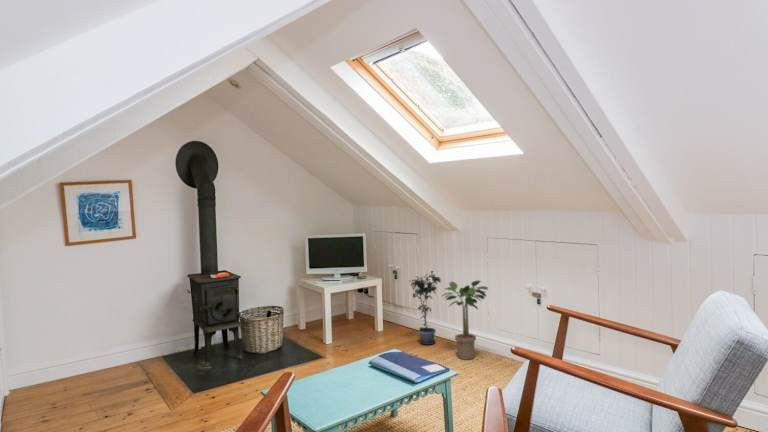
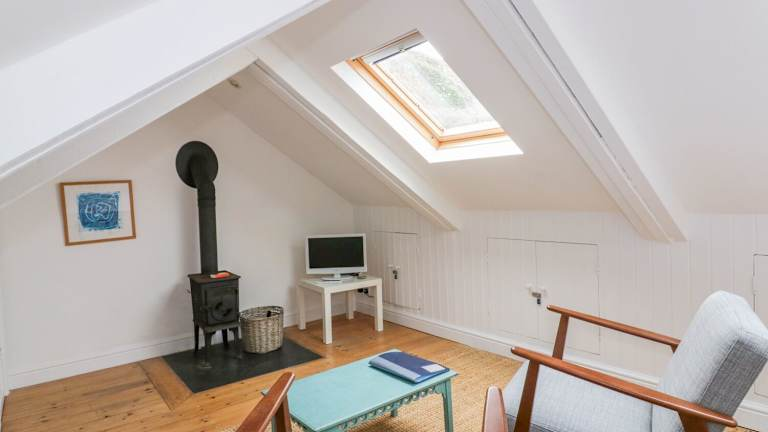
- potted plant (425, 307)
- potted plant (467, 316)
